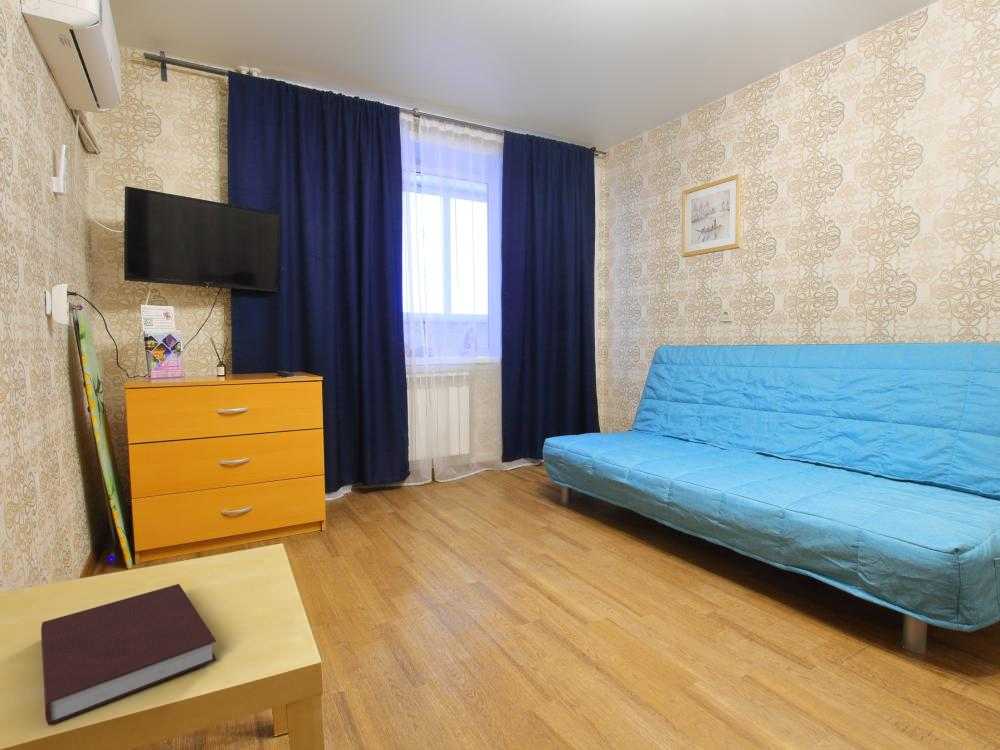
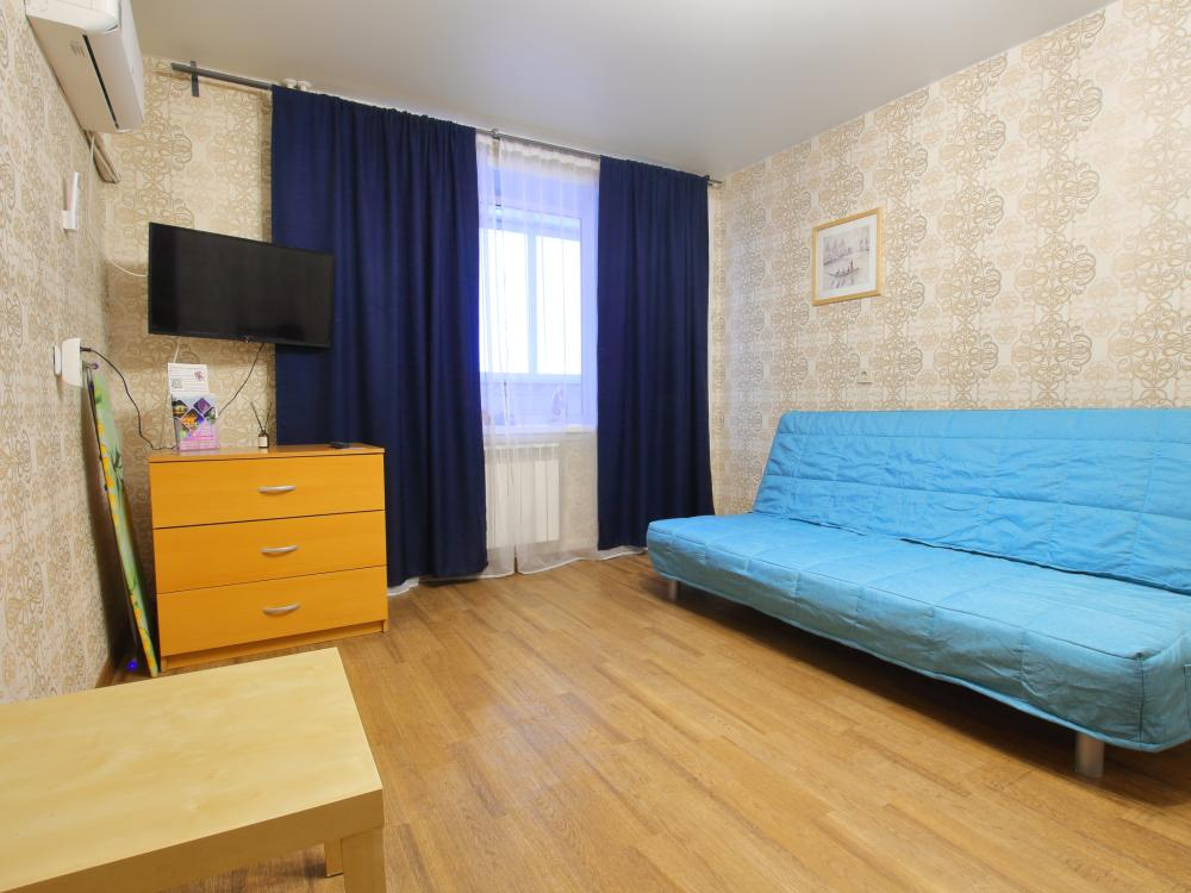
- notebook (125, 640)
